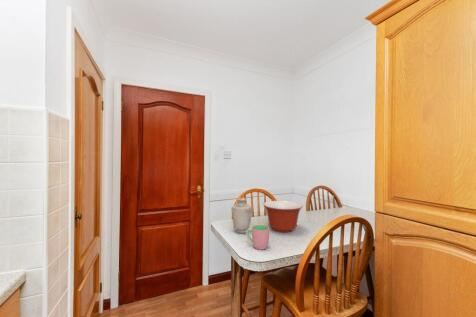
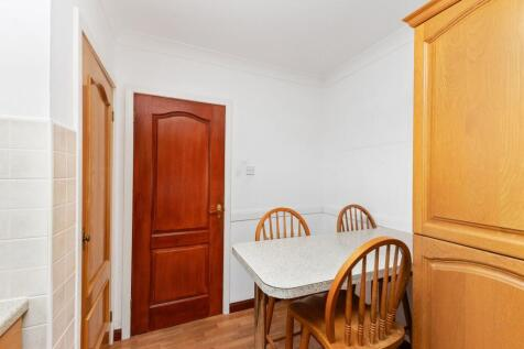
- mixing bowl (282, 216)
- vase (241, 214)
- cup (257, 236)
